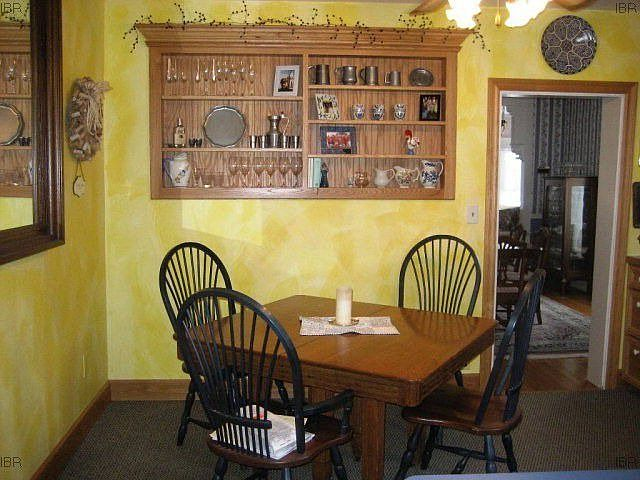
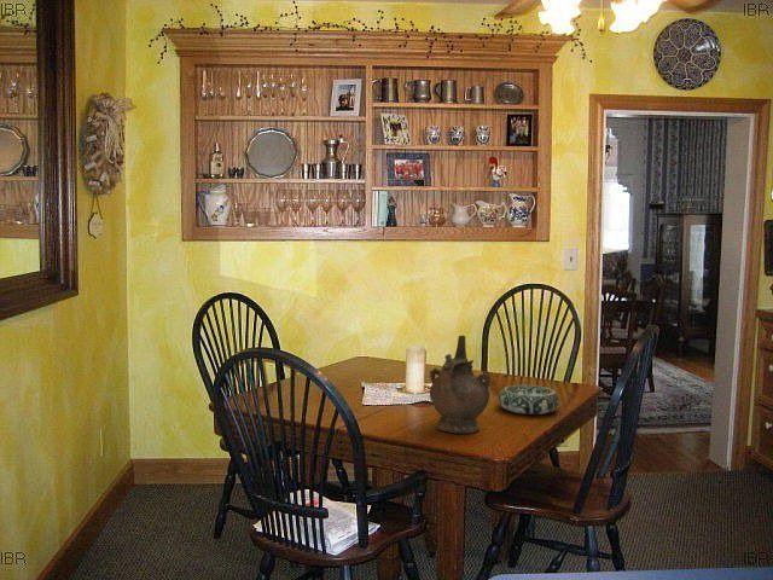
+ decorative bowl (528, 399)
+ ceremonial vessel (458, 382)
